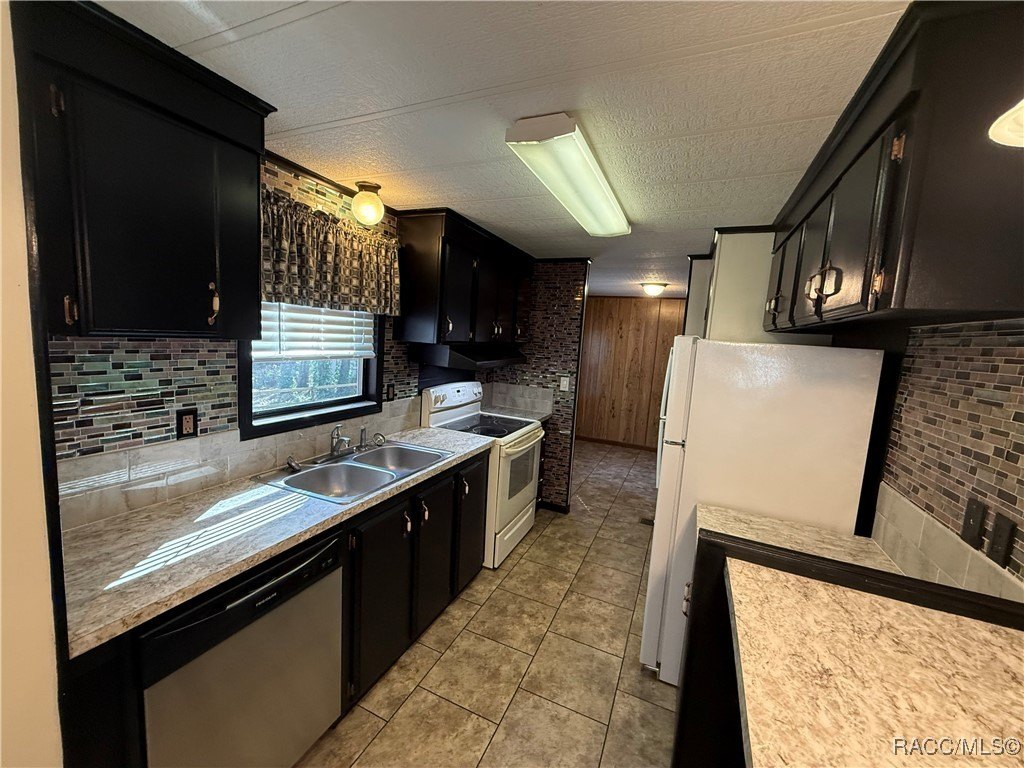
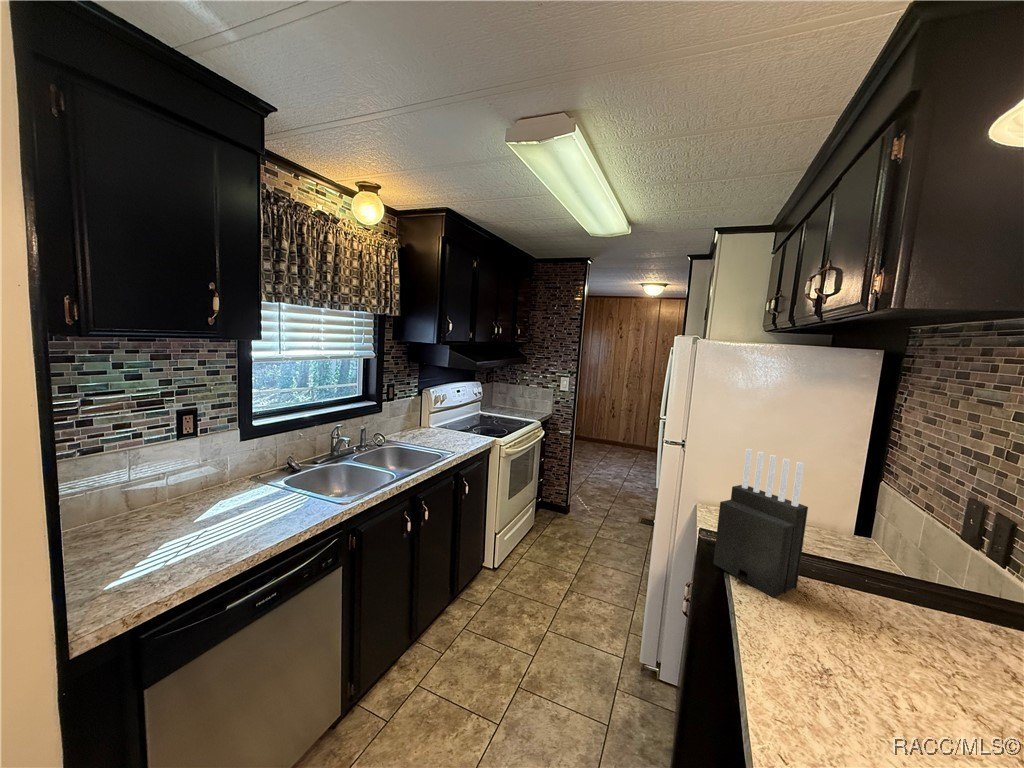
+ knife block (758, 517)
